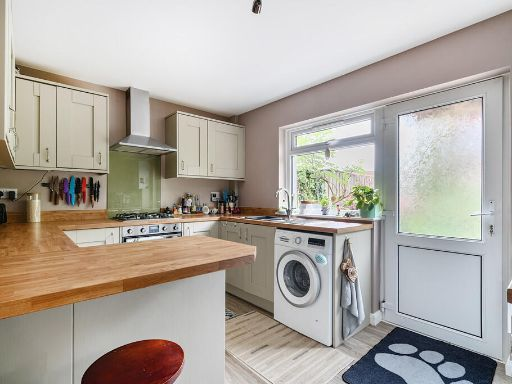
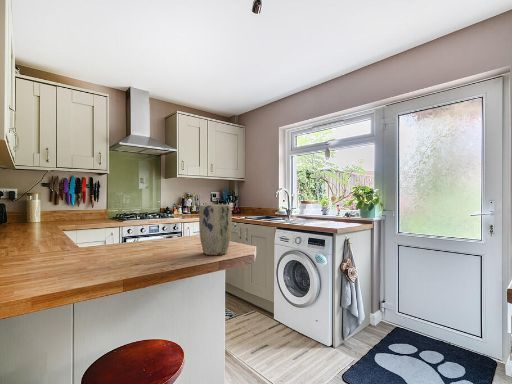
+ plant pot (215, 228)
